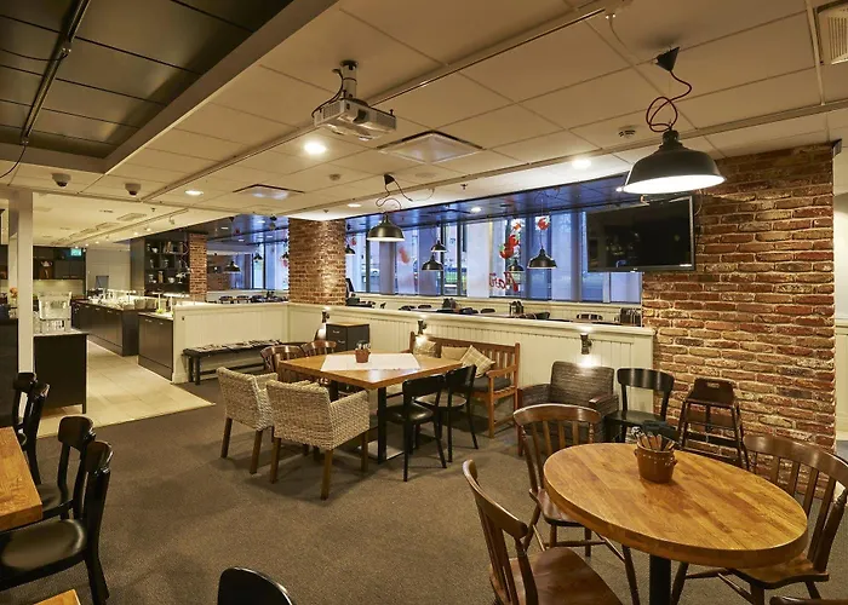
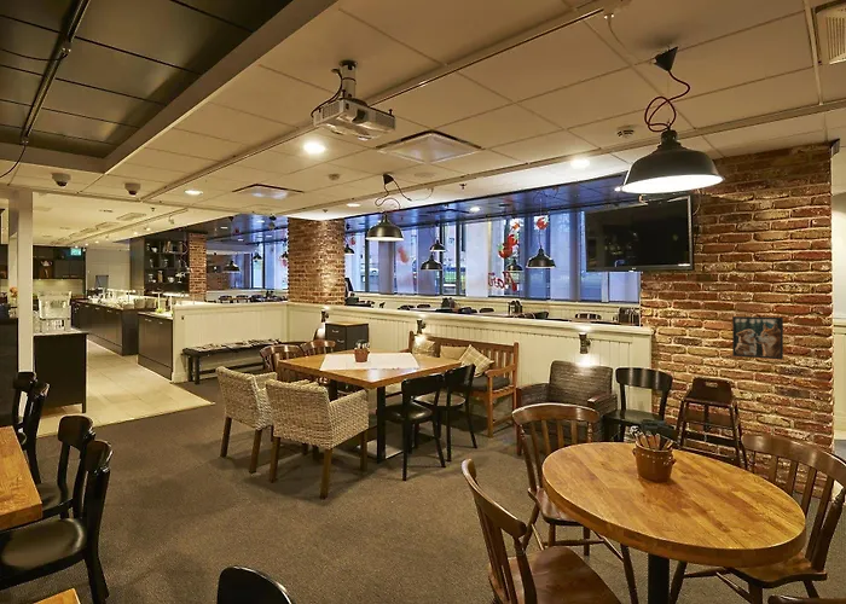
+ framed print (757, 337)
